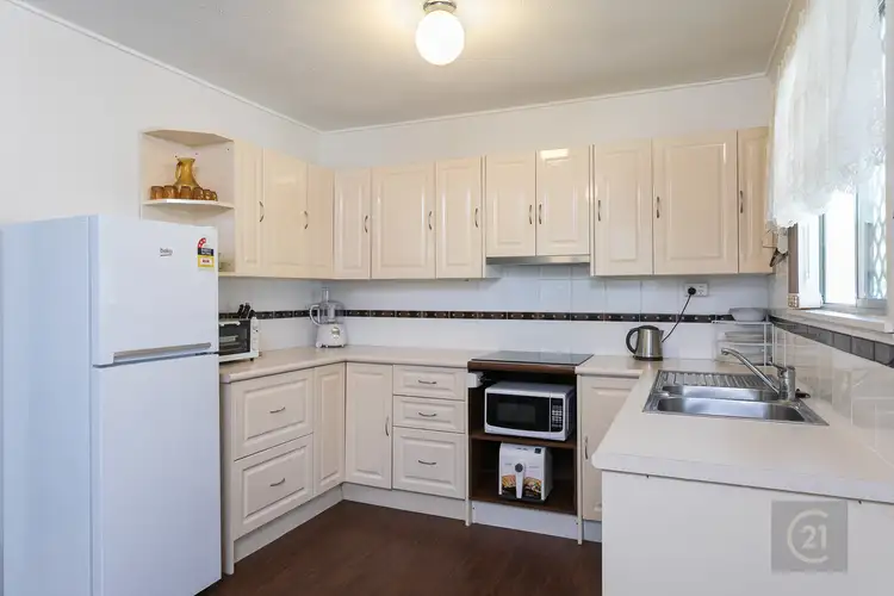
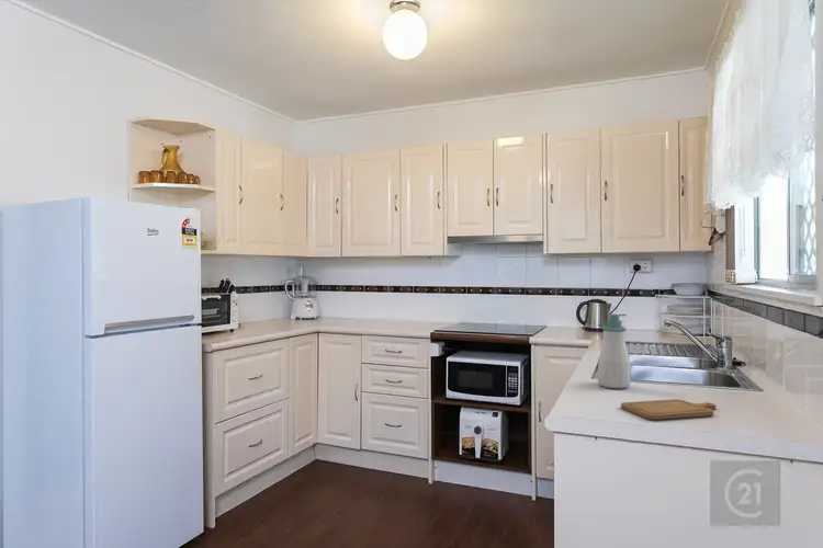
+ chopping board (674, 408)
+ soap bottle (613, 350)
